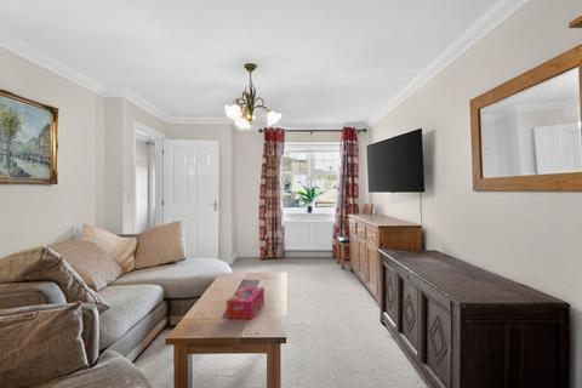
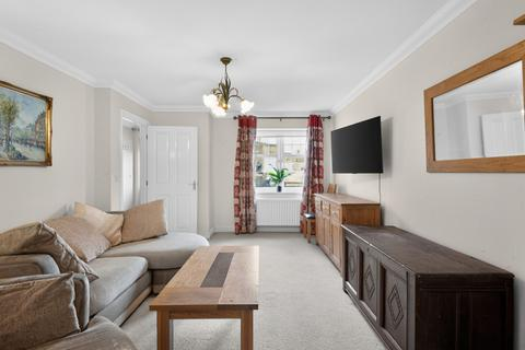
- tissue box (246, 301)
